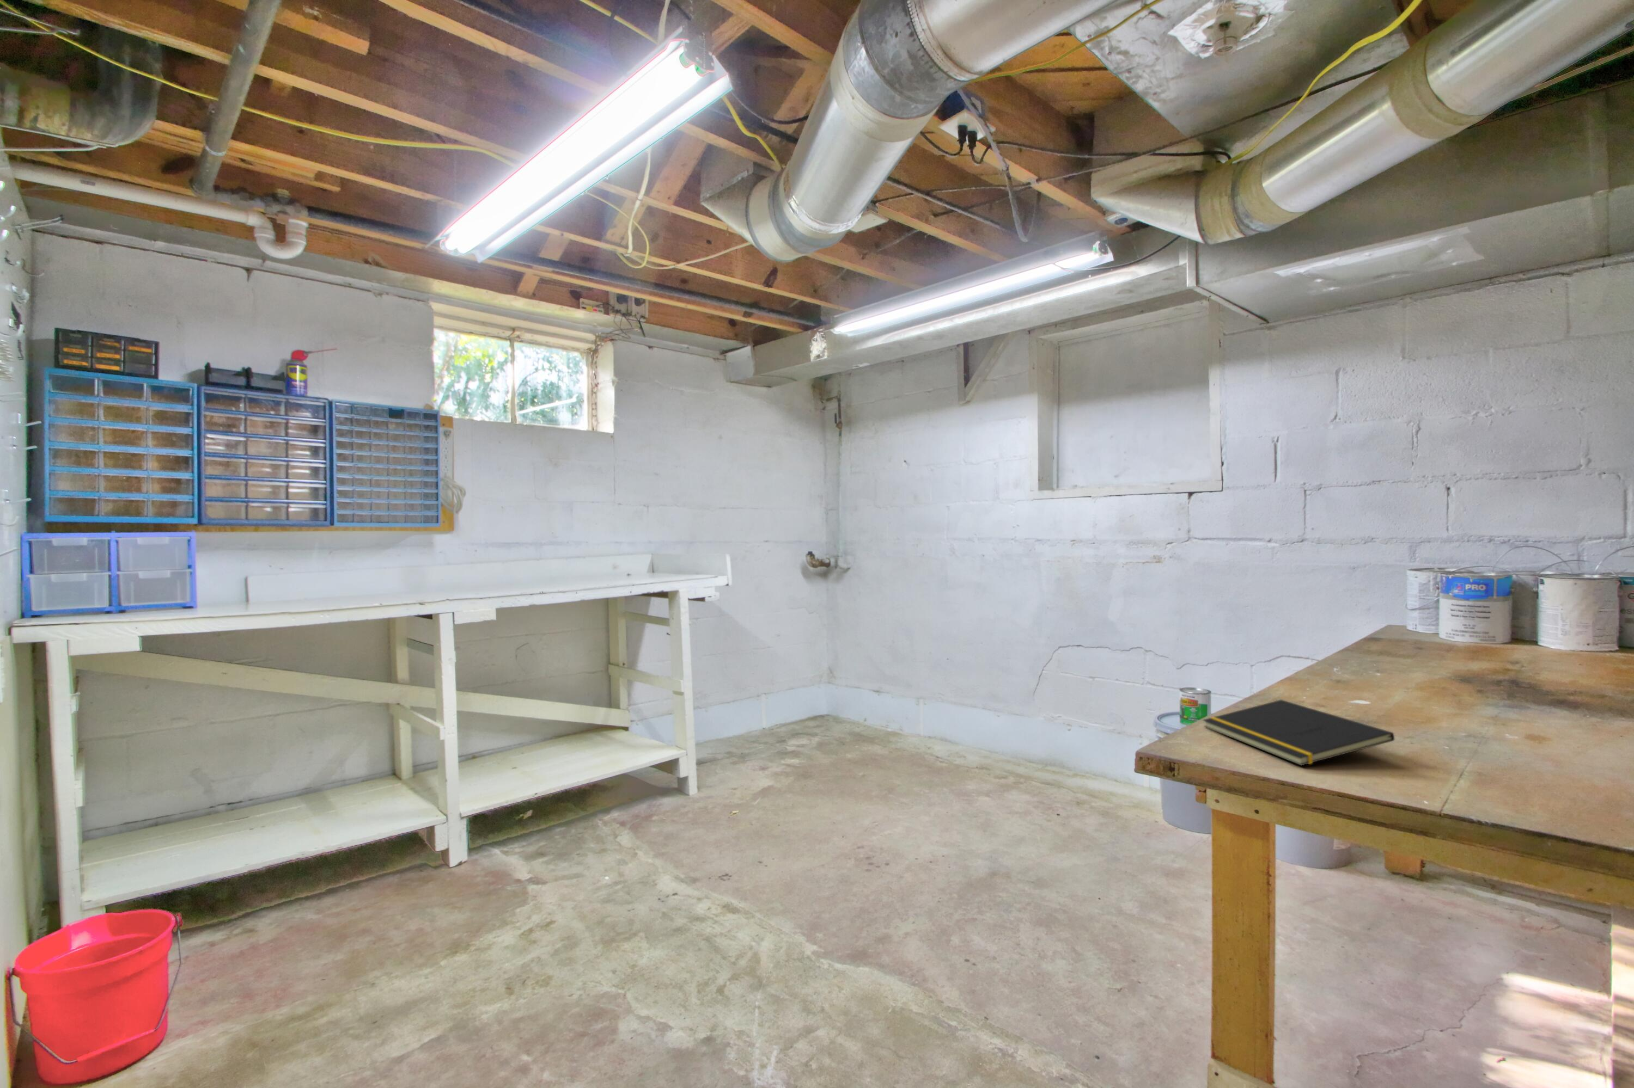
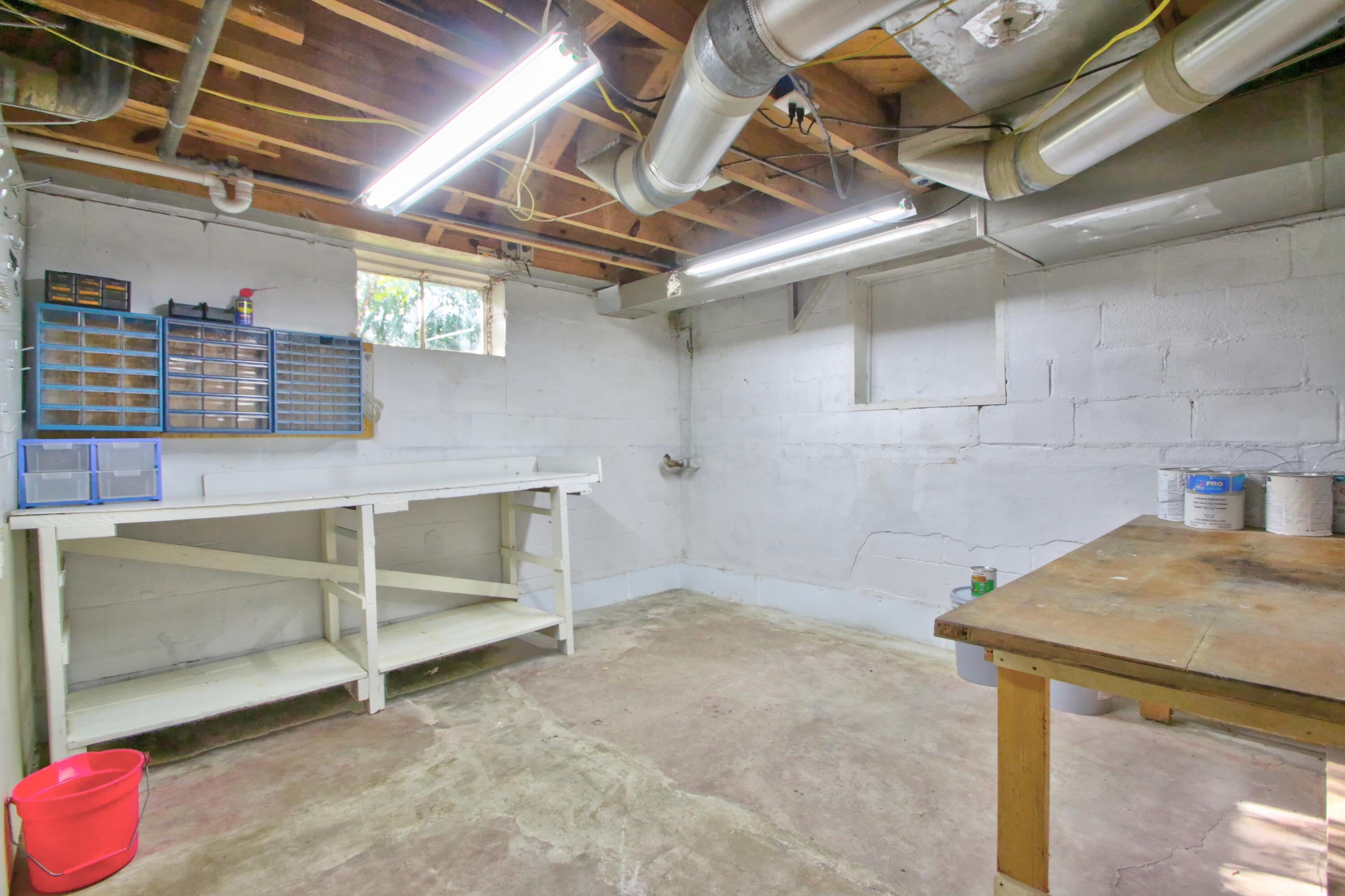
- notepad (1290, 730)
